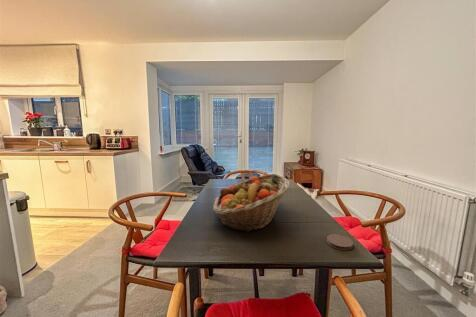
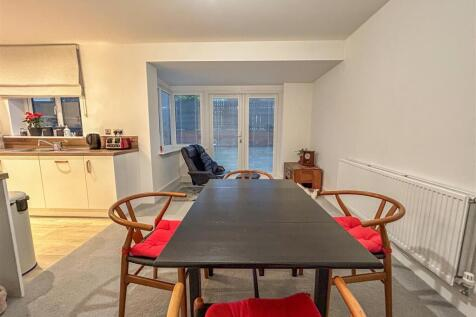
- fruit basket (250, 197)
- coaster (339, 241)
